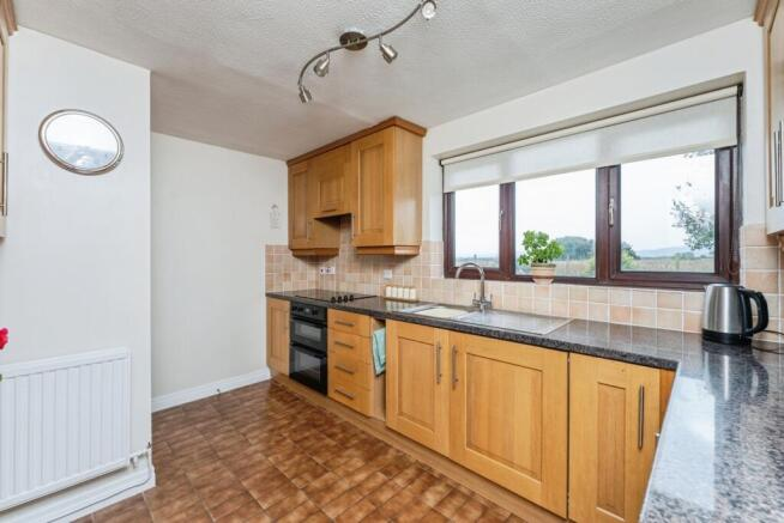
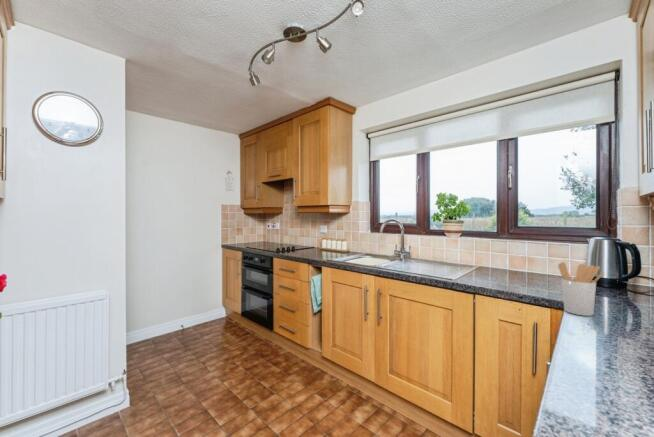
+ utensil holder (581, 287)
